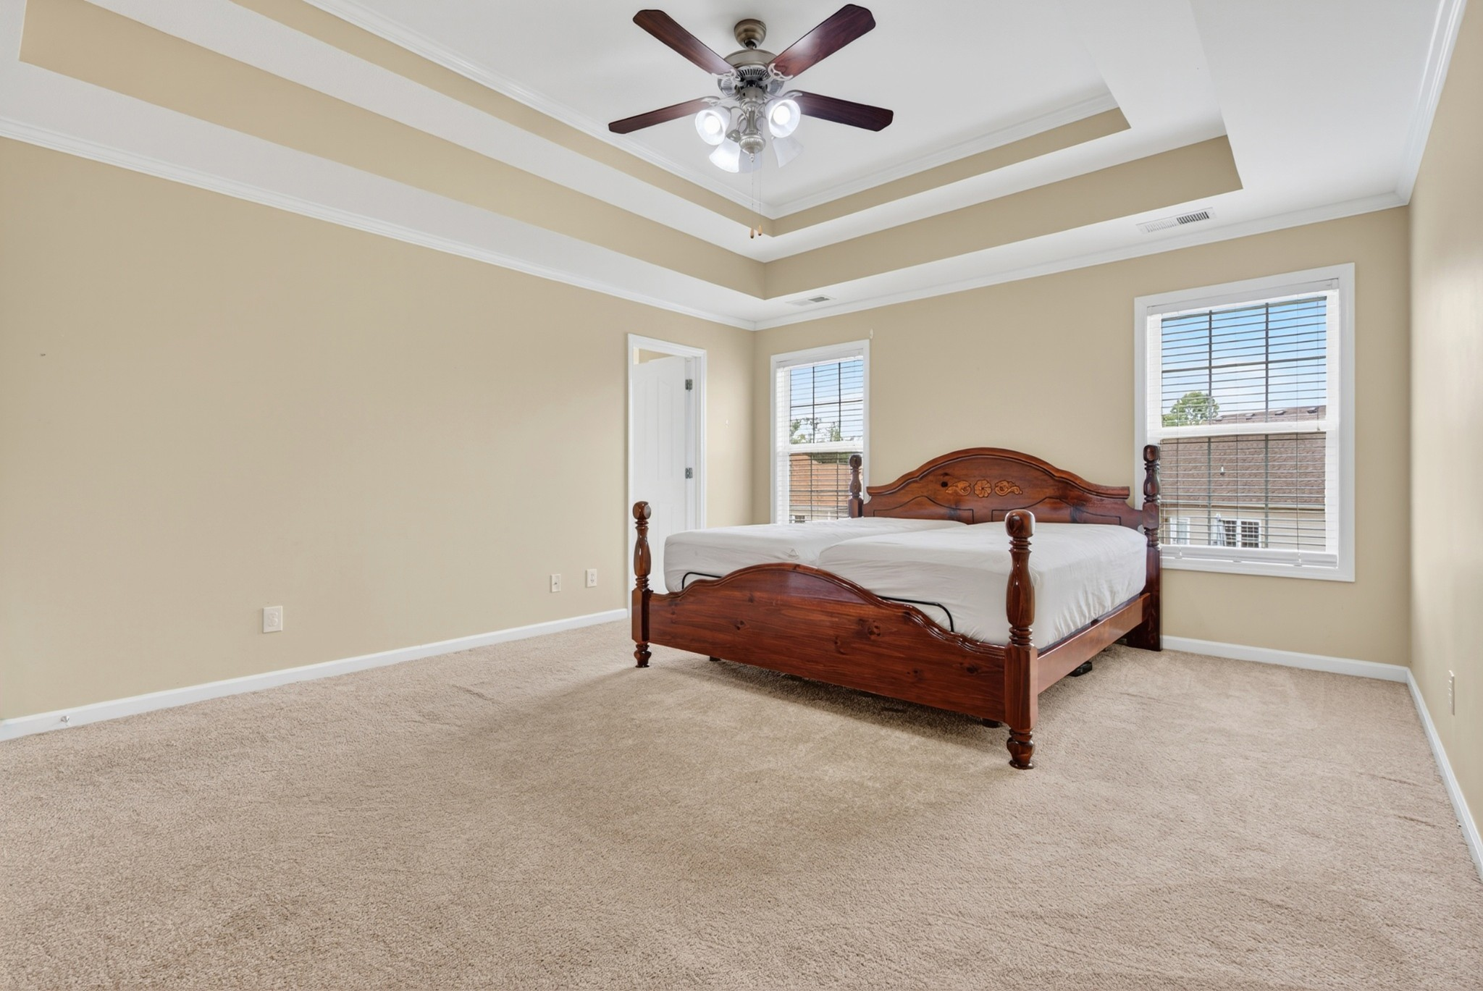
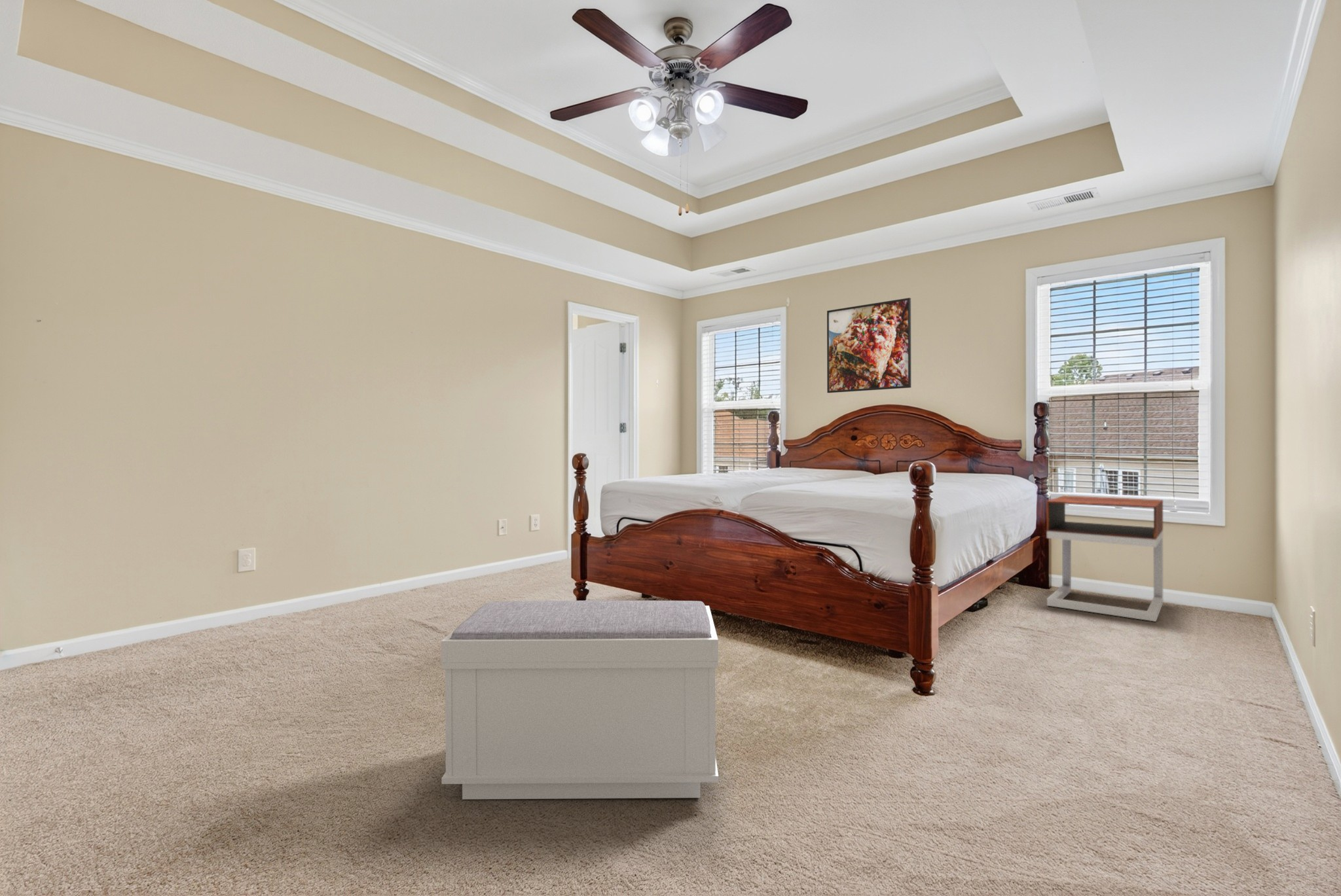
+ nightstand (1105, 543)
+ bench (589, 689)
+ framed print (867, 348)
